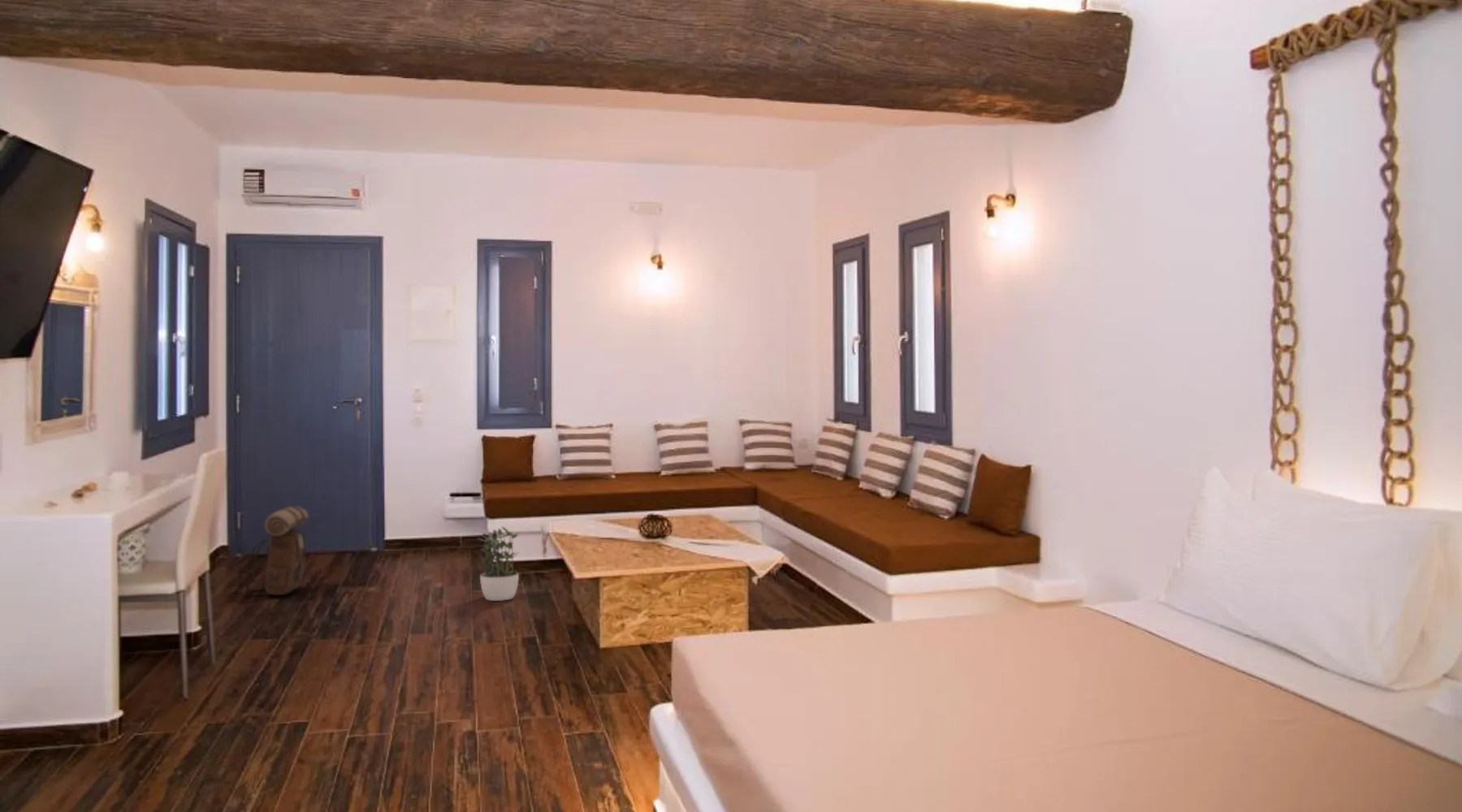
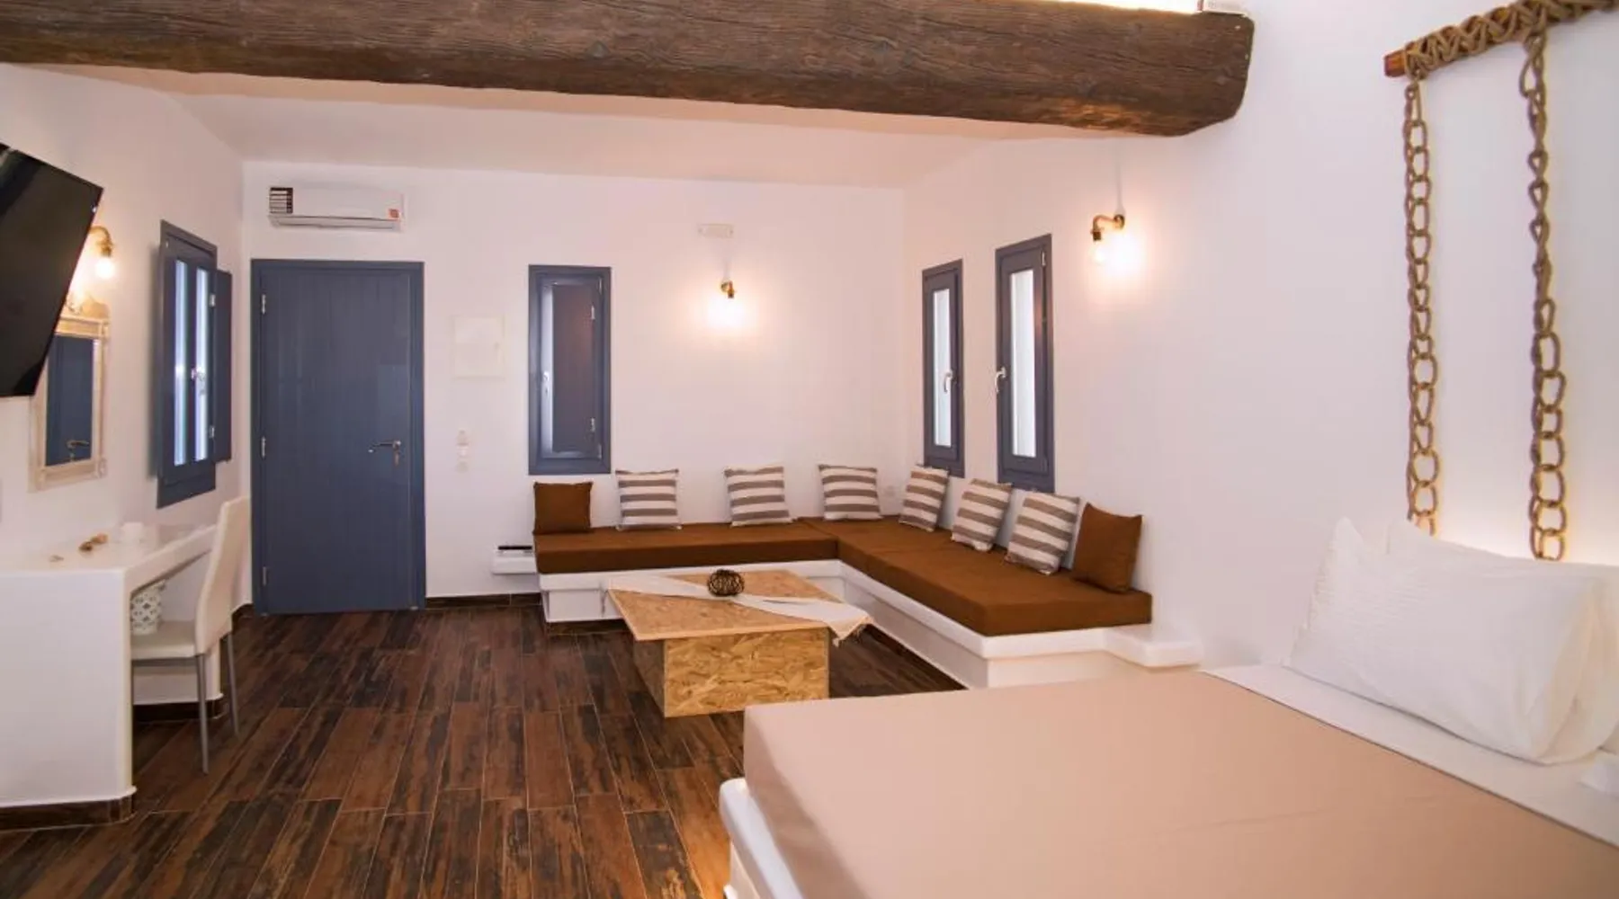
- potted plant (497, 562)
- backpack (274, 550)
